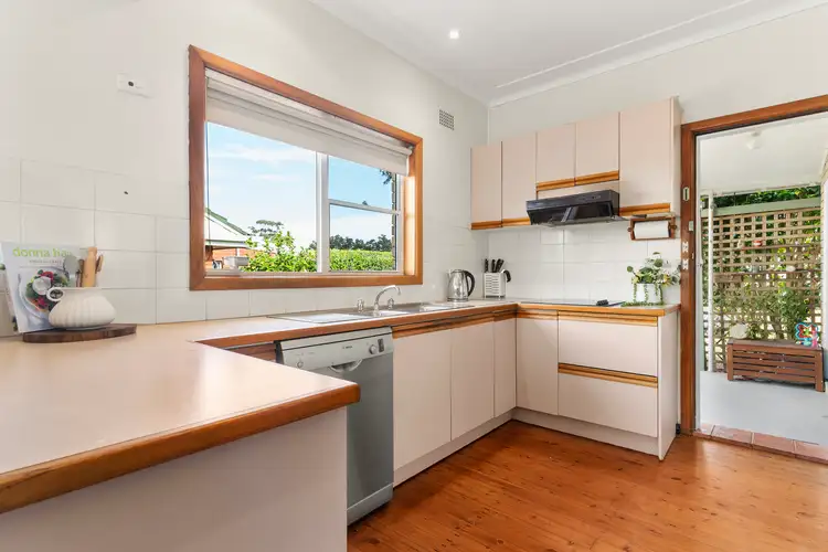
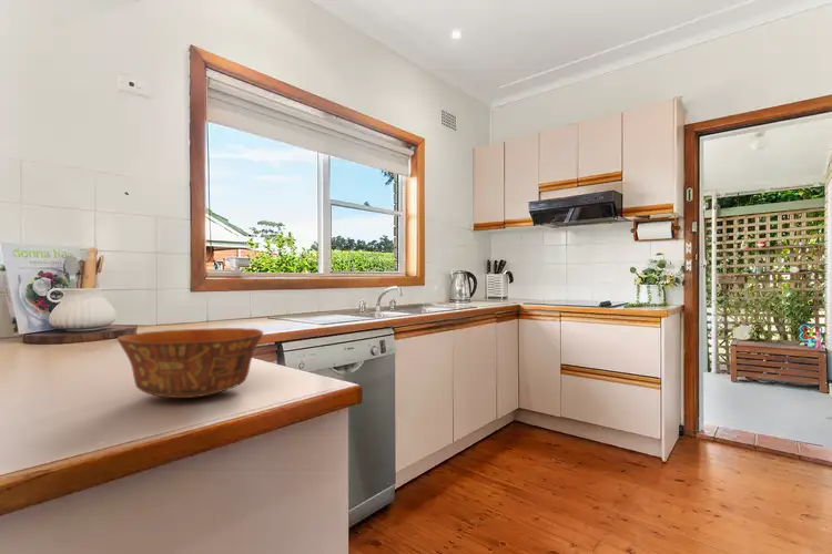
+ bowl (195, 362)
